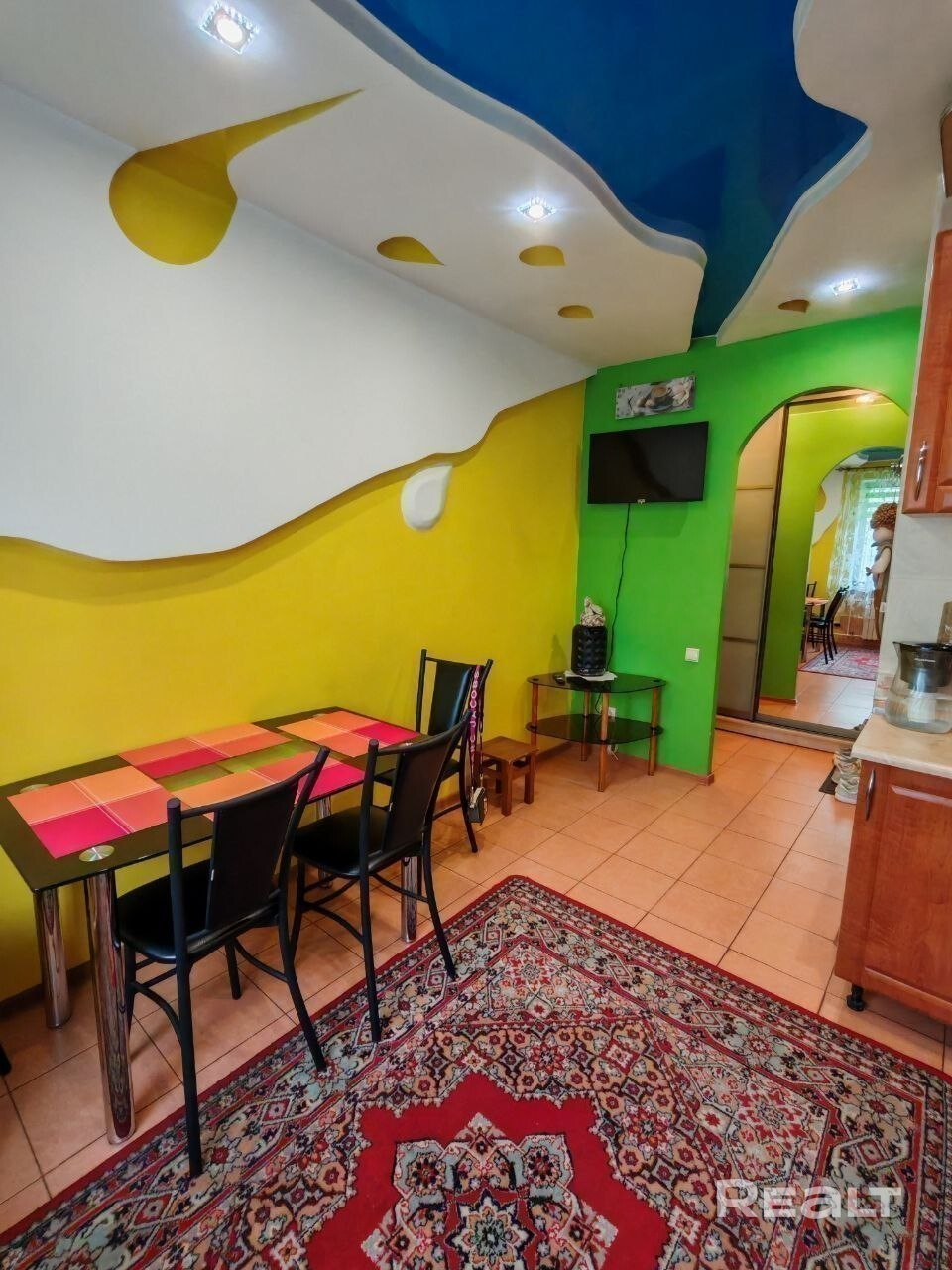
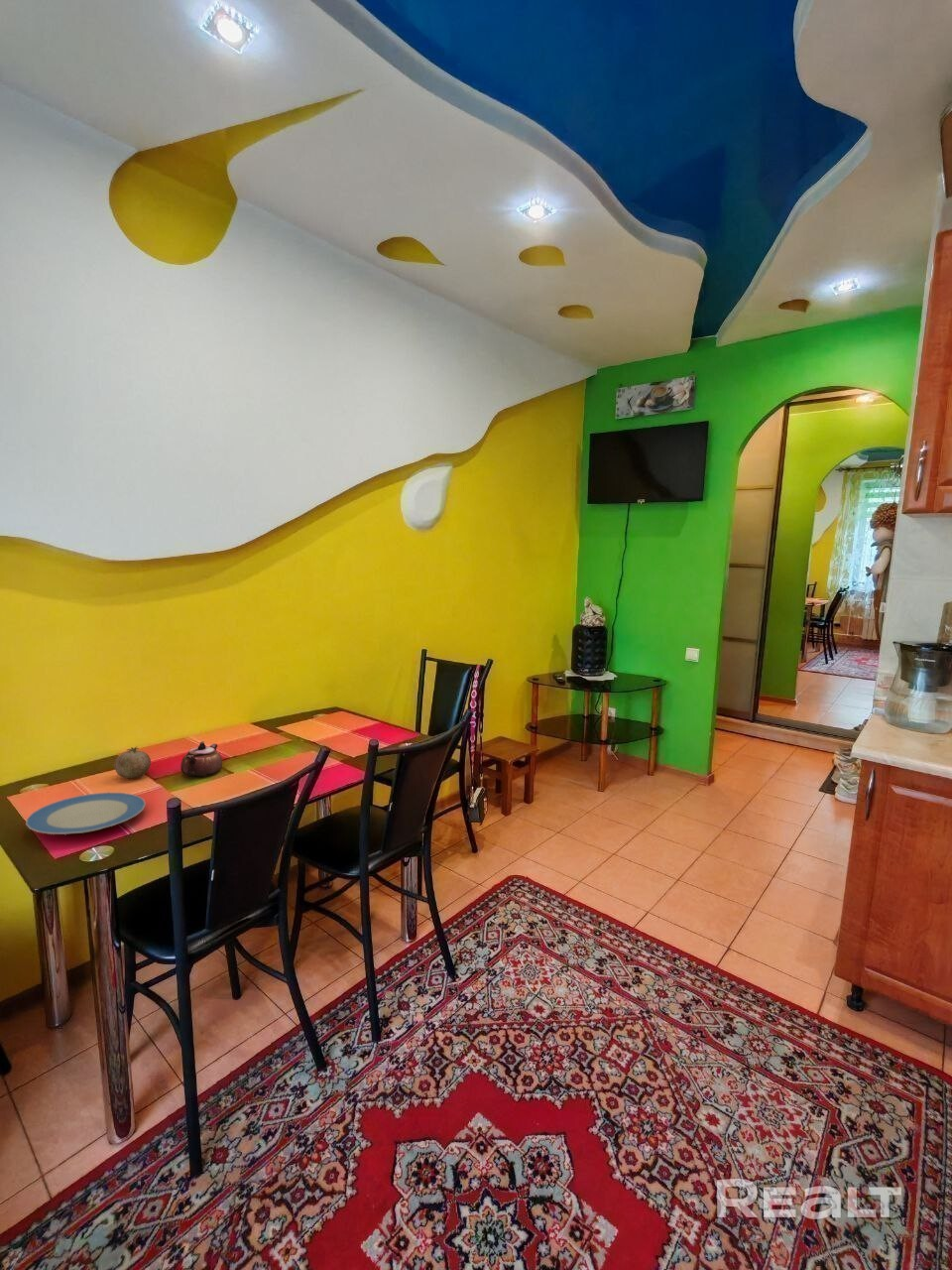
+ fruit (133, 762)
+ plate (88, 817)
+ teapot (200, 757)
